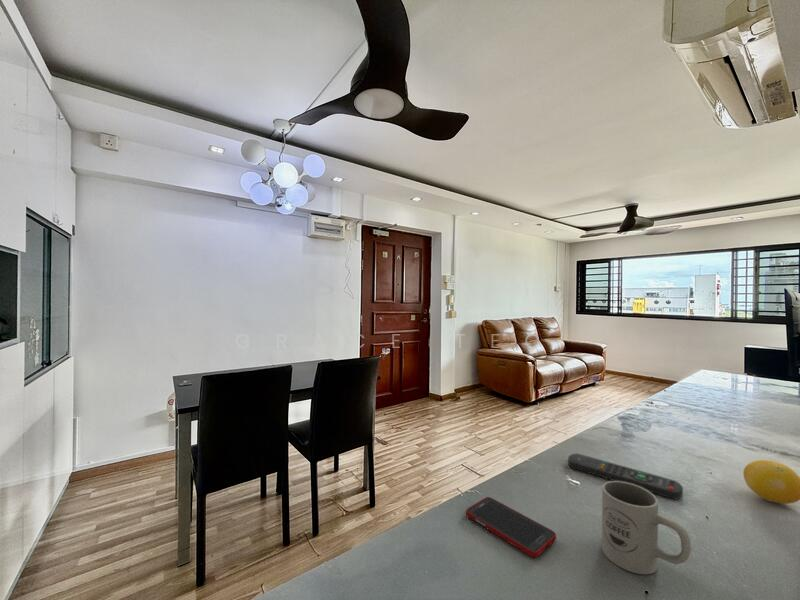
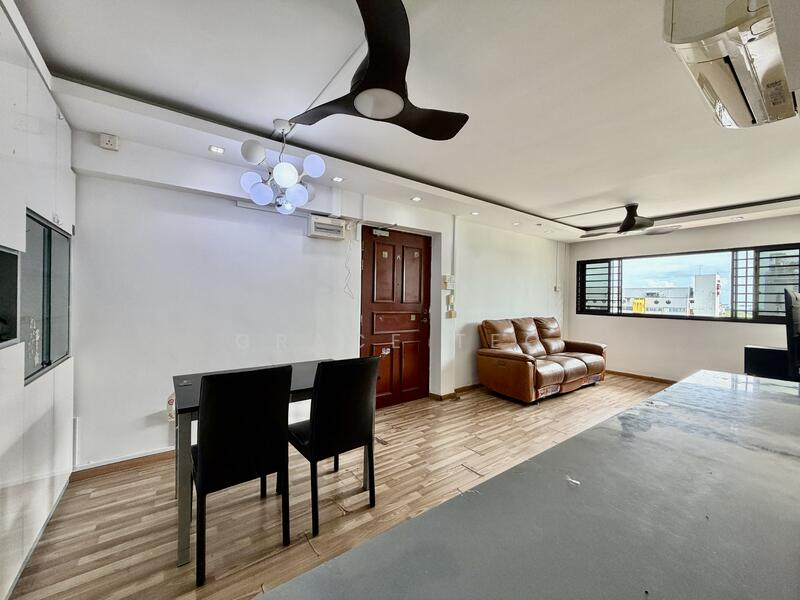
- remote control (620, 473)
- fruit (772, 481)
- cell phone (508, 523)
- mug (643, 532)
